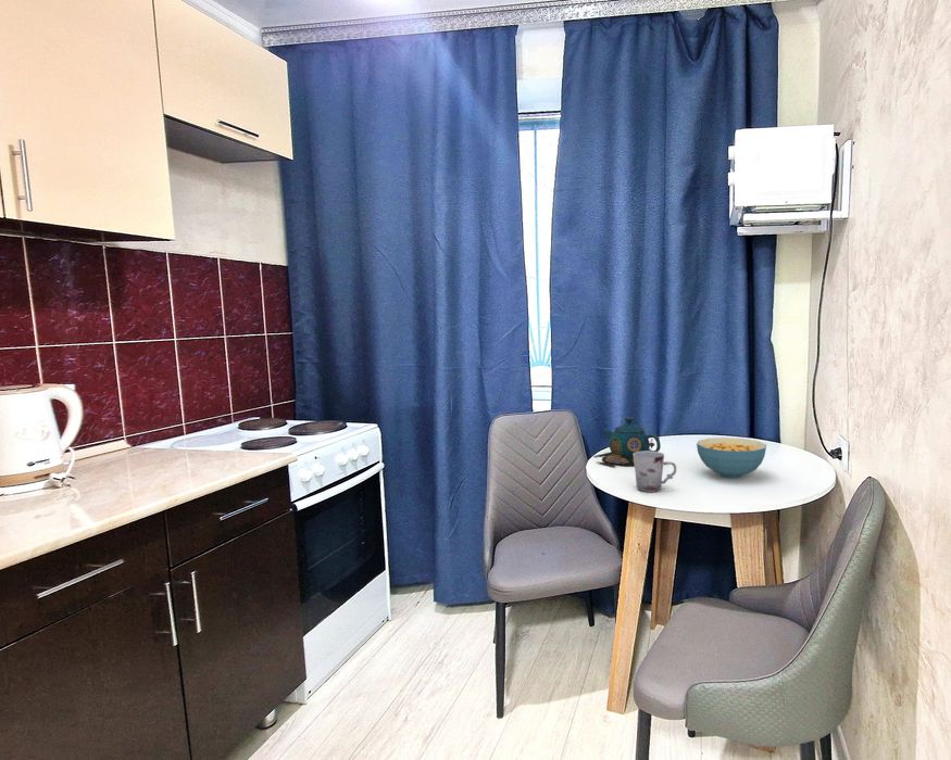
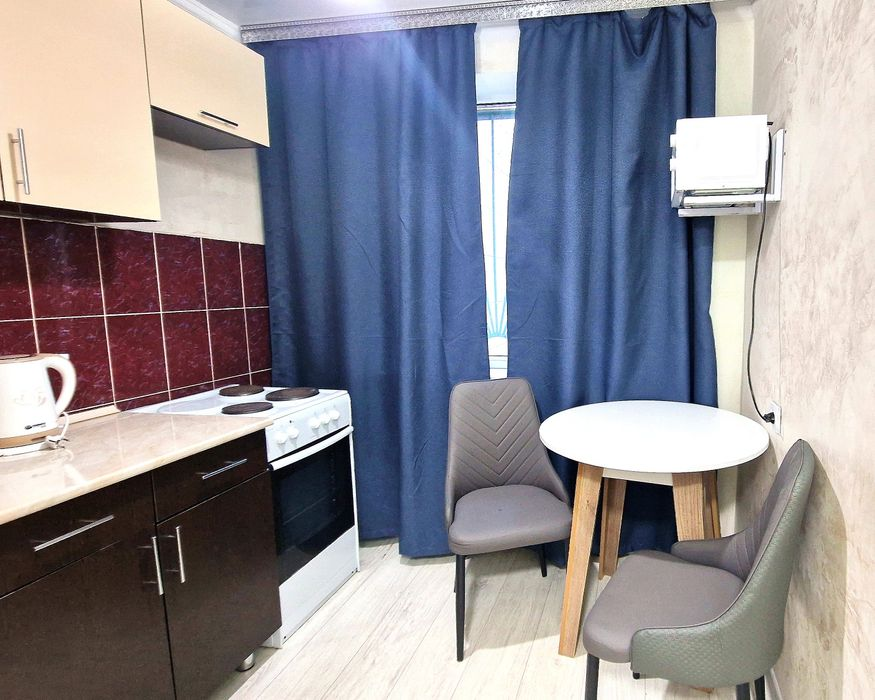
- teapot (628, 439)
- cereal bowl (730, 459)
- cup (654, 471)
